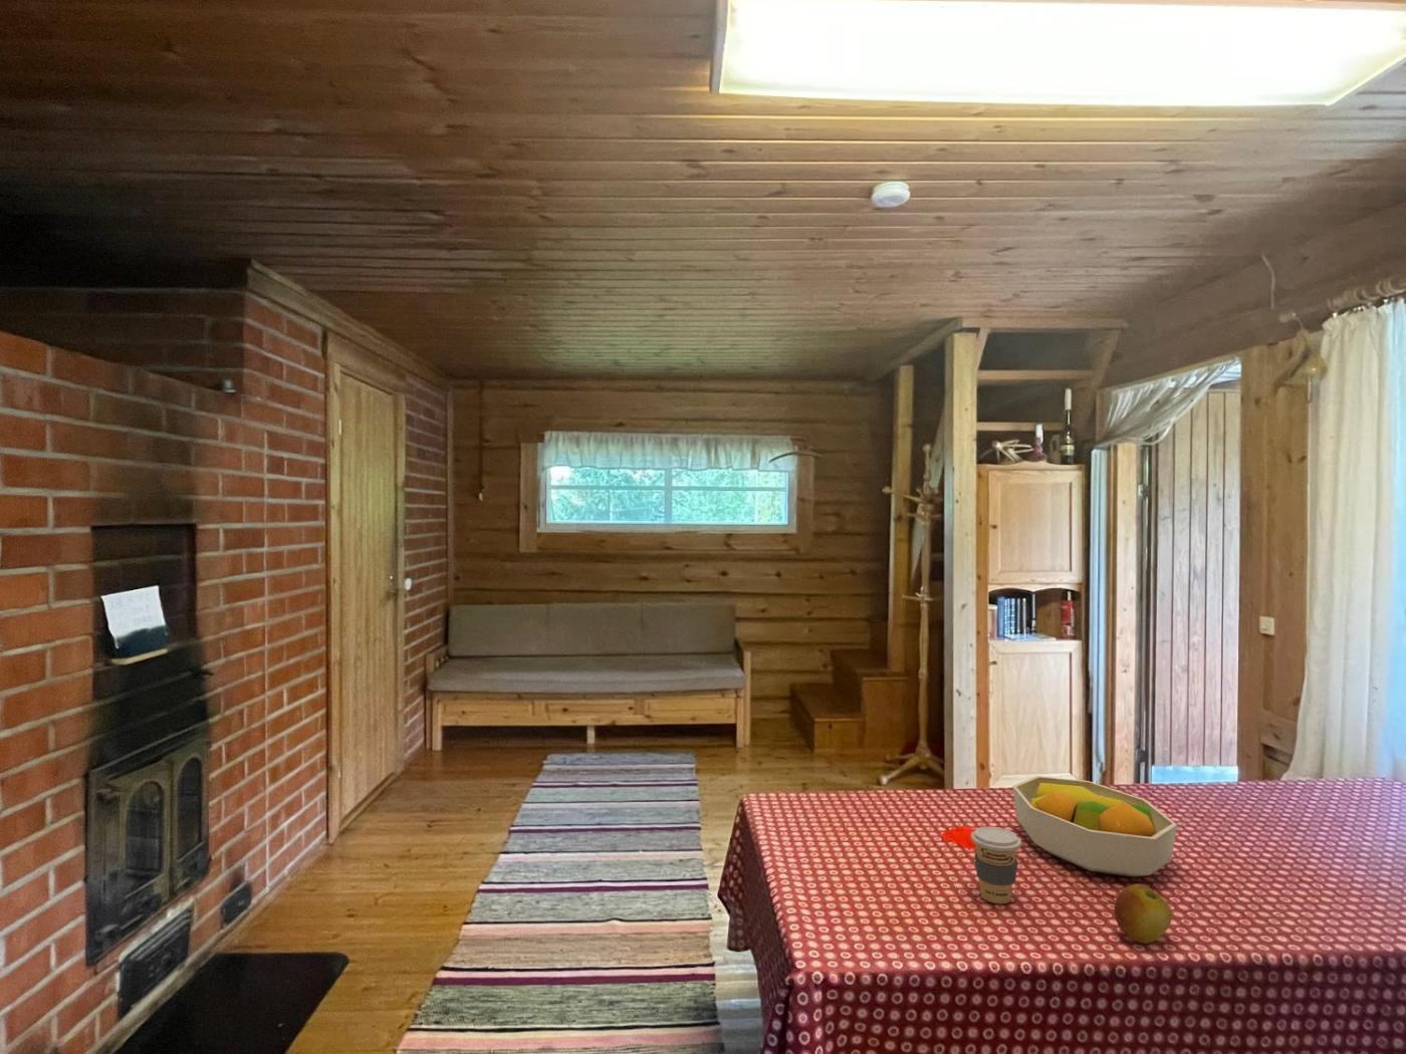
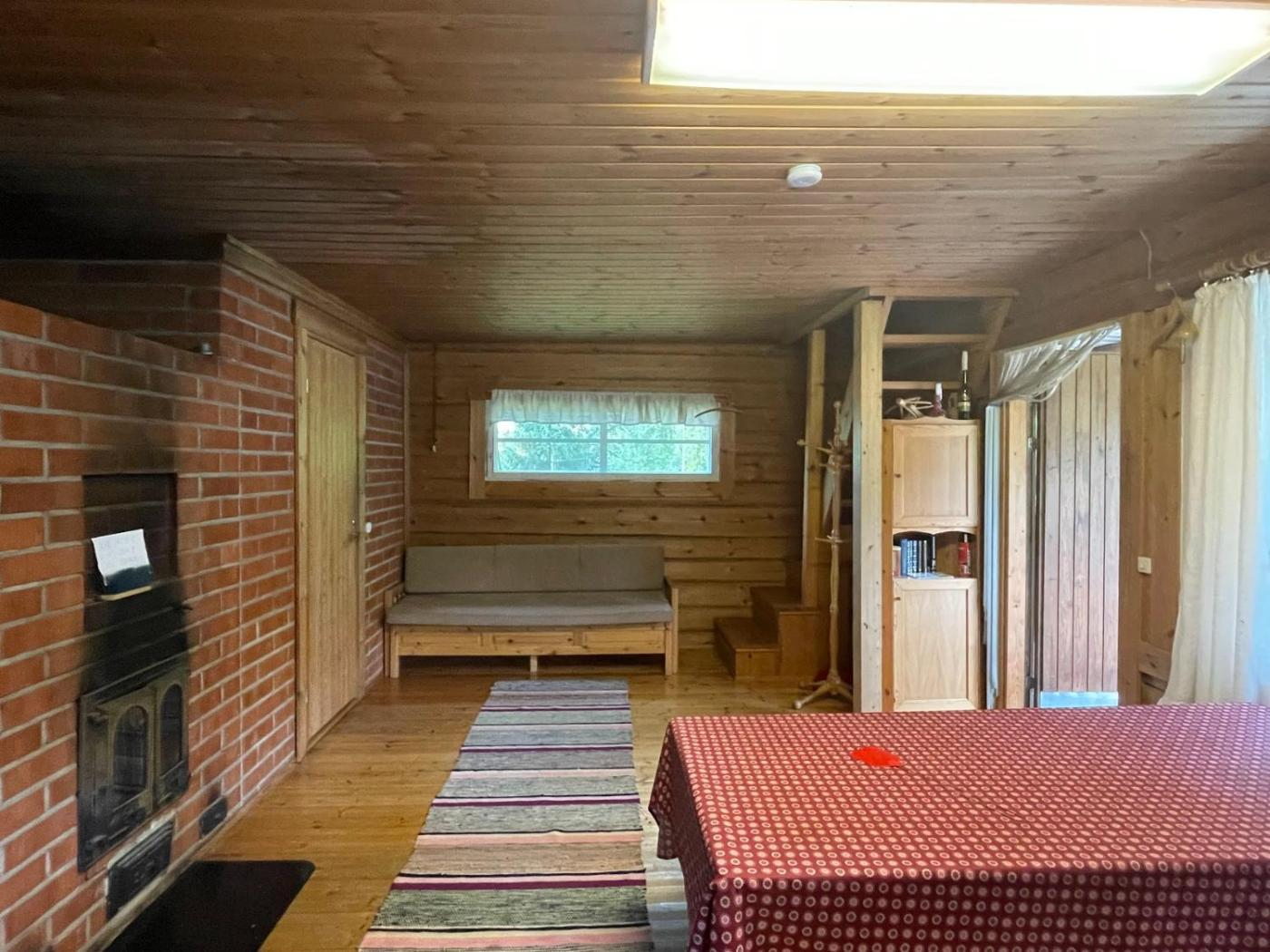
- apple (1141, 912)
- coffee cup (995, 866)
- fruit bowl (1088, 816)
